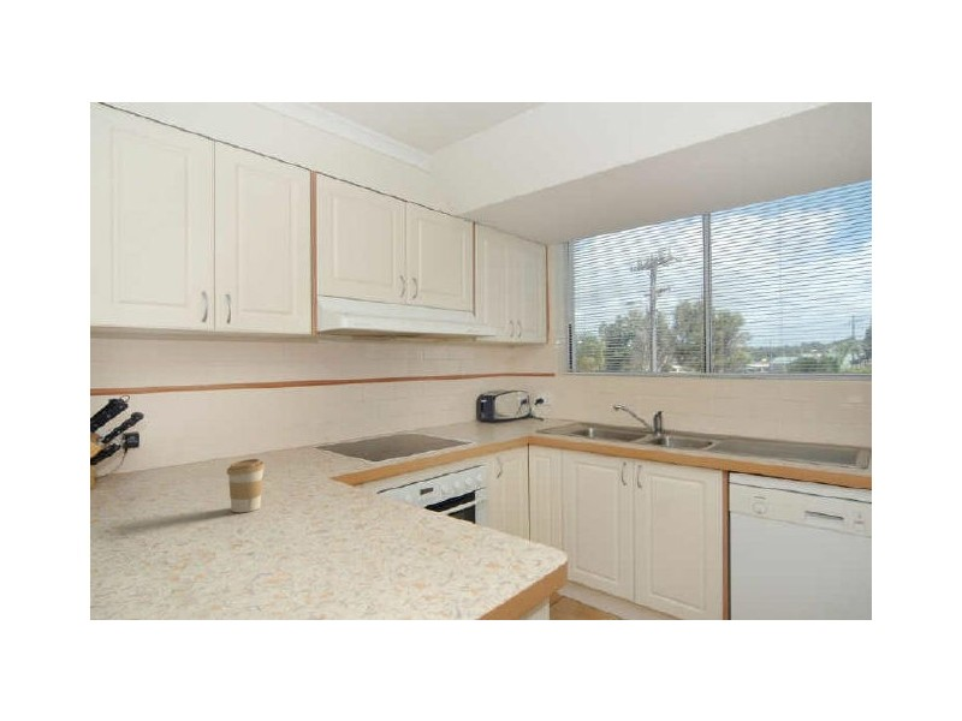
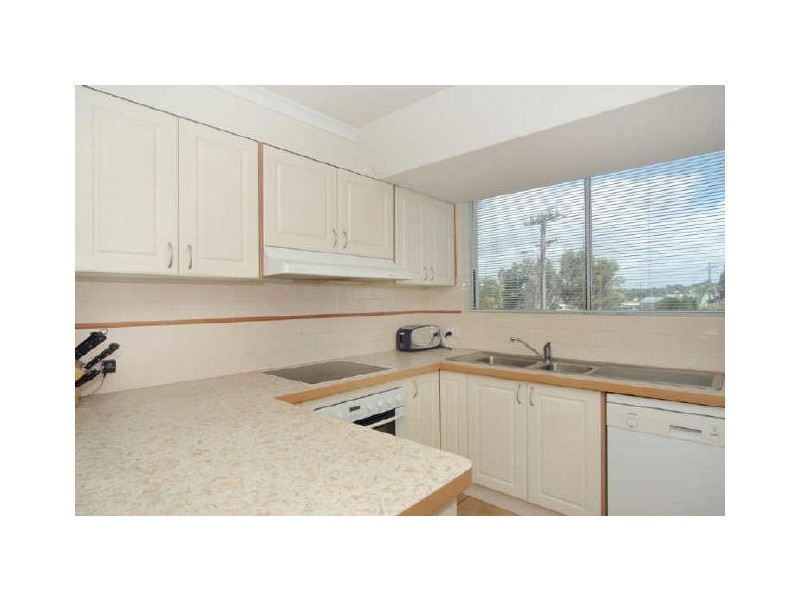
- coffee cup (245, 484)
